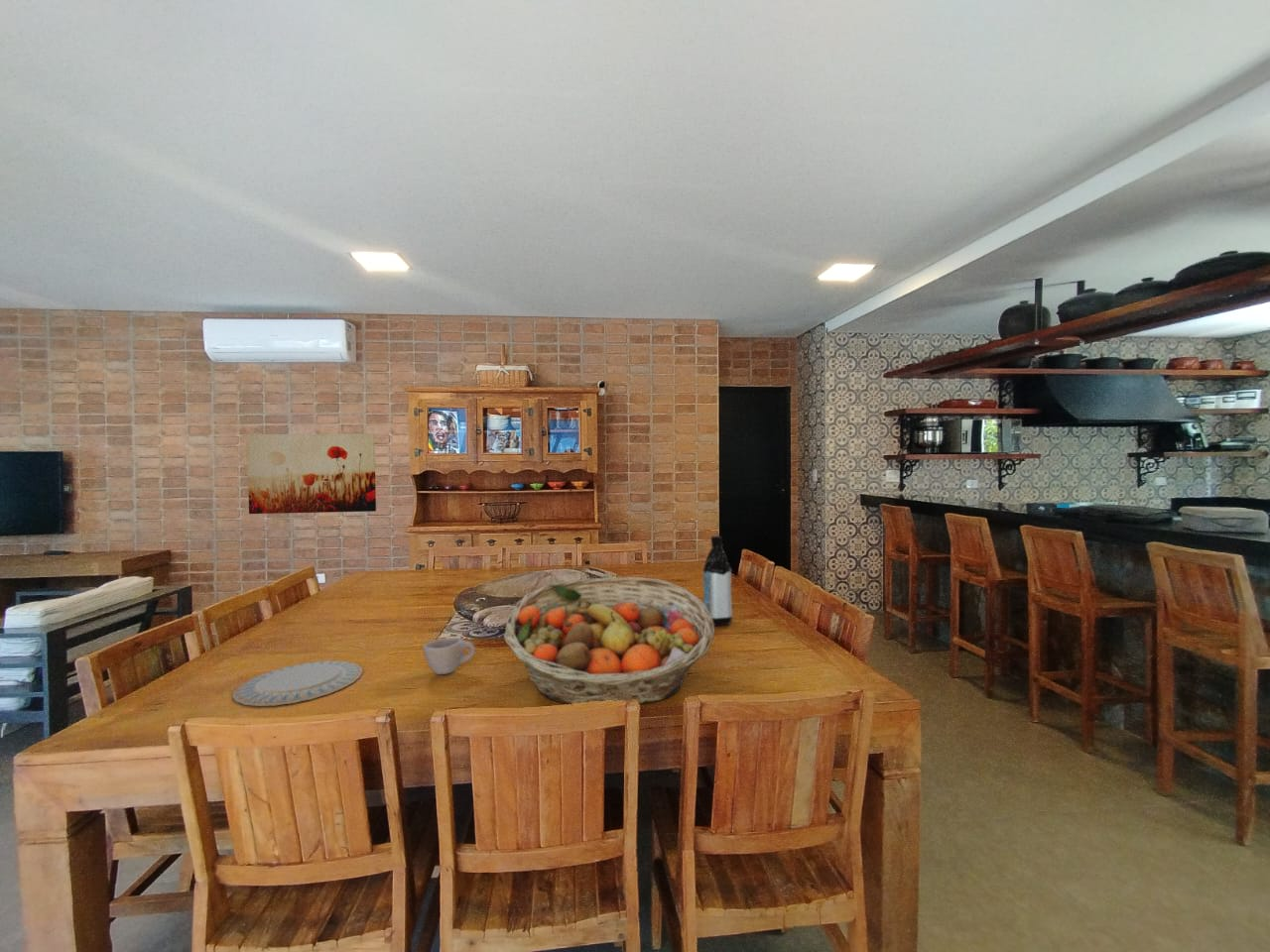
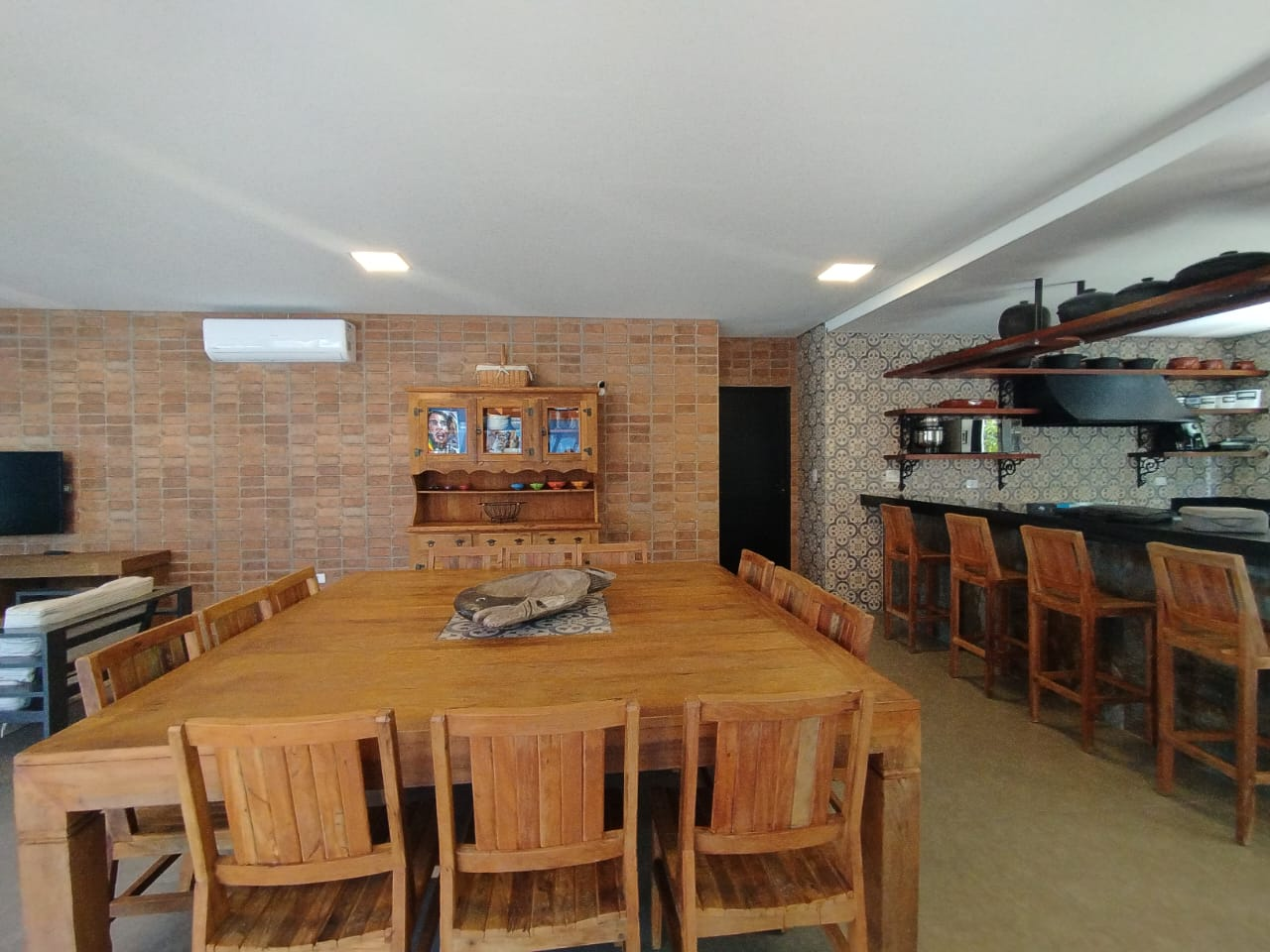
- water bottle (717, 579)
- chinaware (301, 678)
- wall art (312, 473)
- cup (449, 655)
- fruit basket (609, 636)
